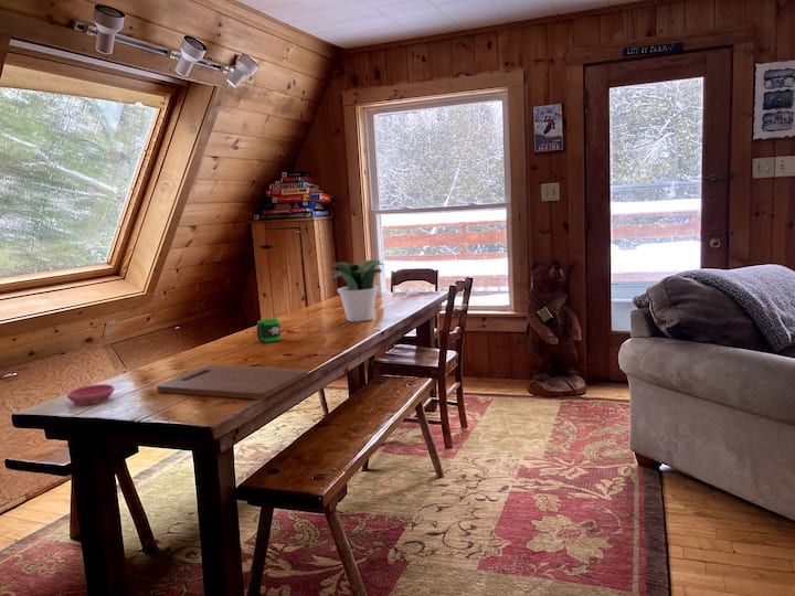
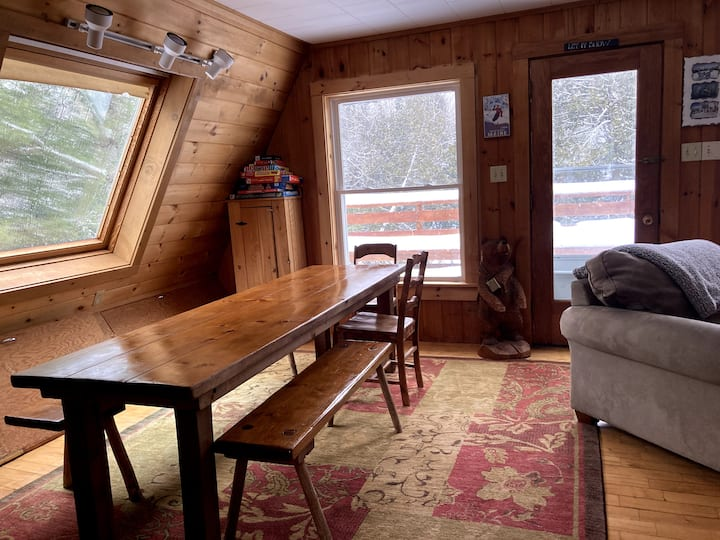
- mug (266, 330)
- saucer (91, 394)
- potted plant (359, 289)
- cutting board (234, 380)
